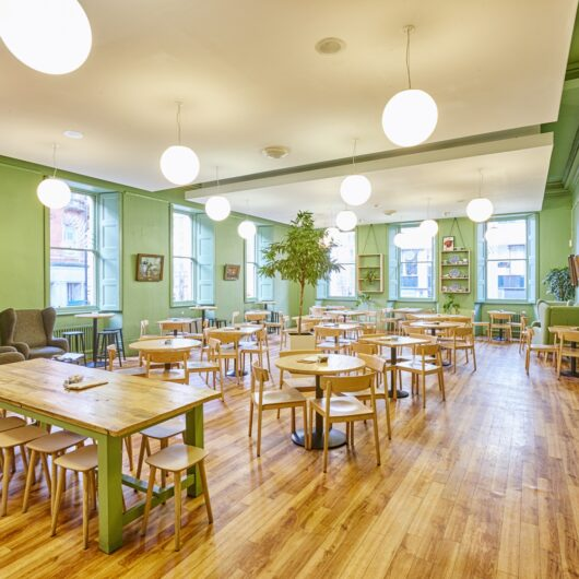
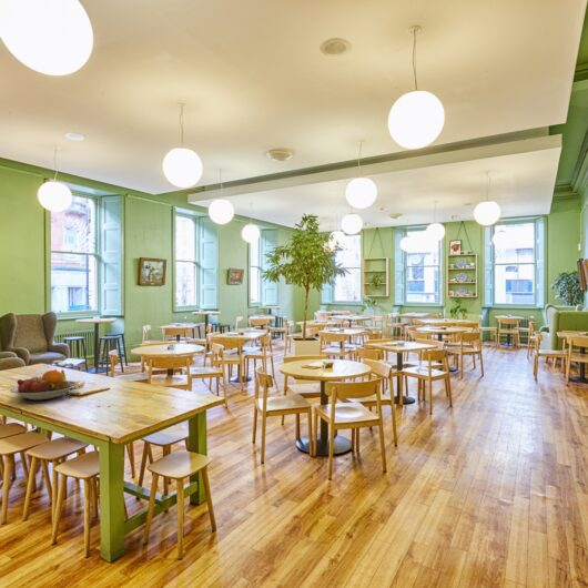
+ fruit bowl (44, 384)
